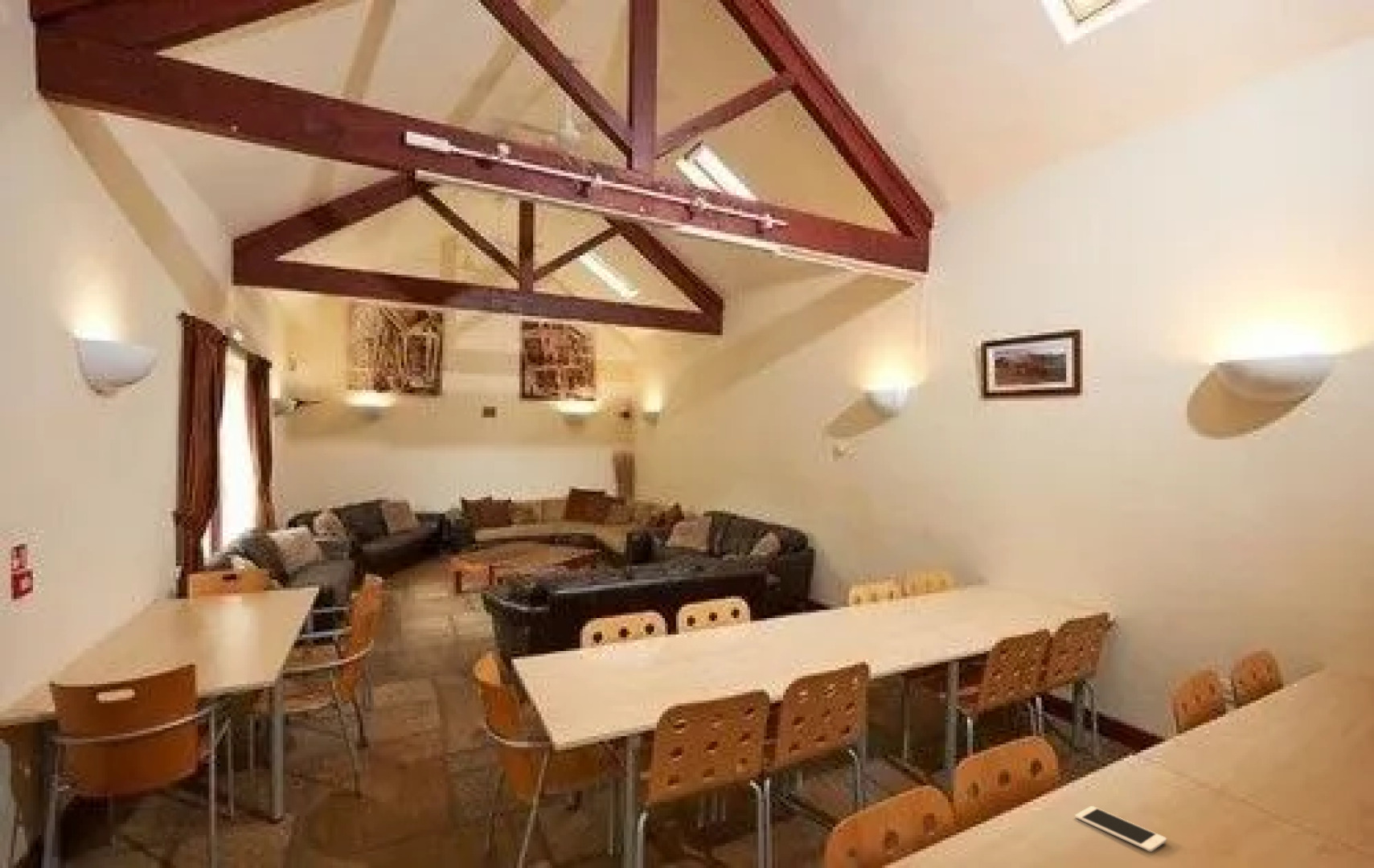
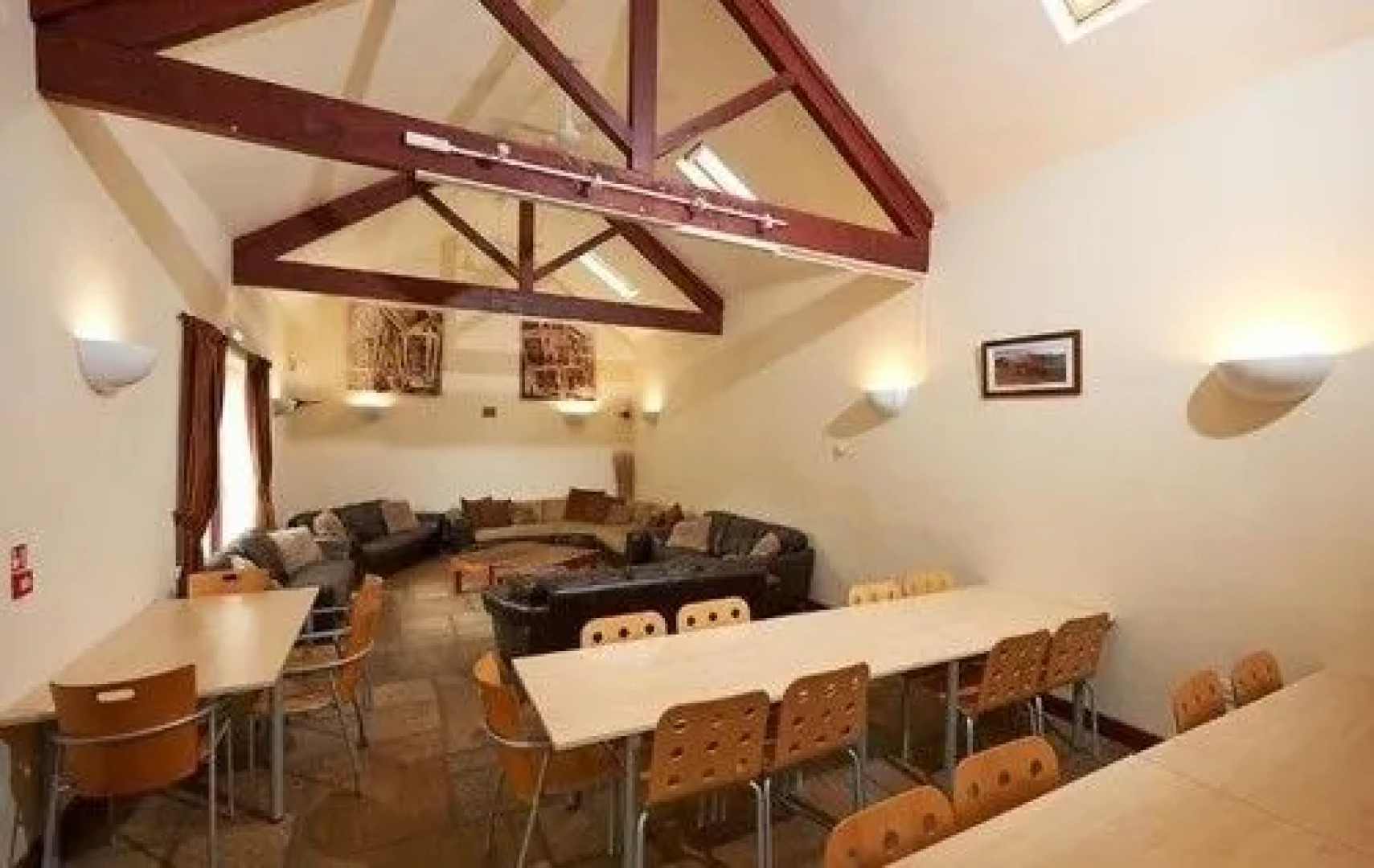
- cell phone (1119, 827)
